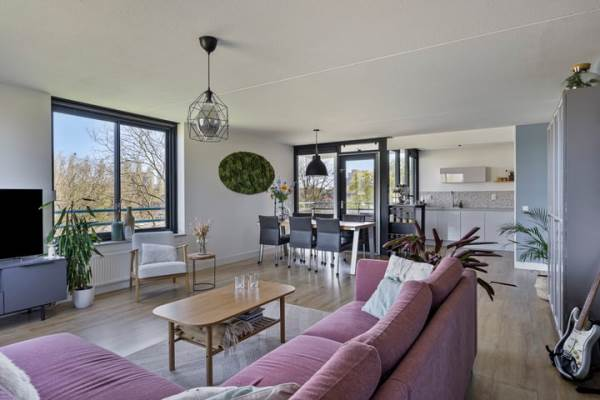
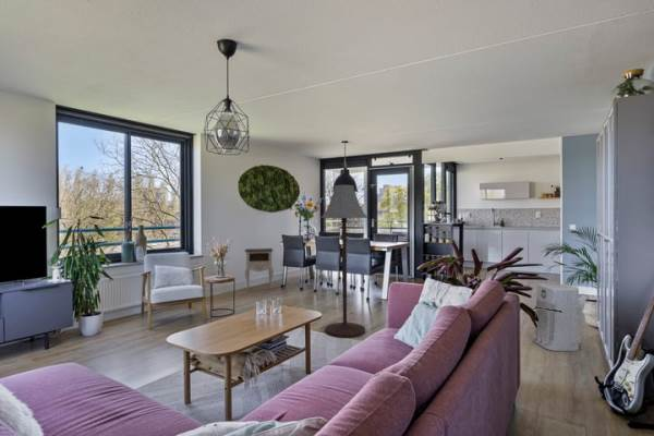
+ air purifier (558, 315)
+ floor lamp (344, 258)
+ nightstand (258, 268)
